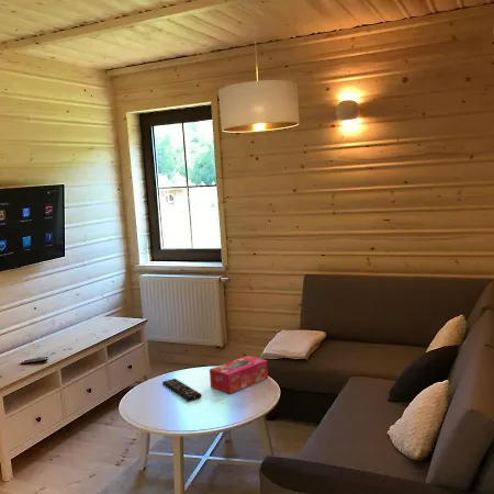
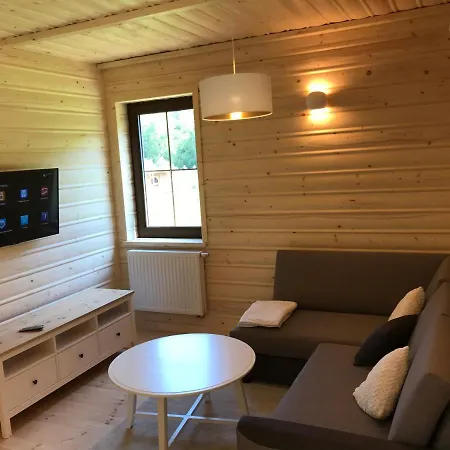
- tissue box (238, 373)
- remote control (181, 389)
